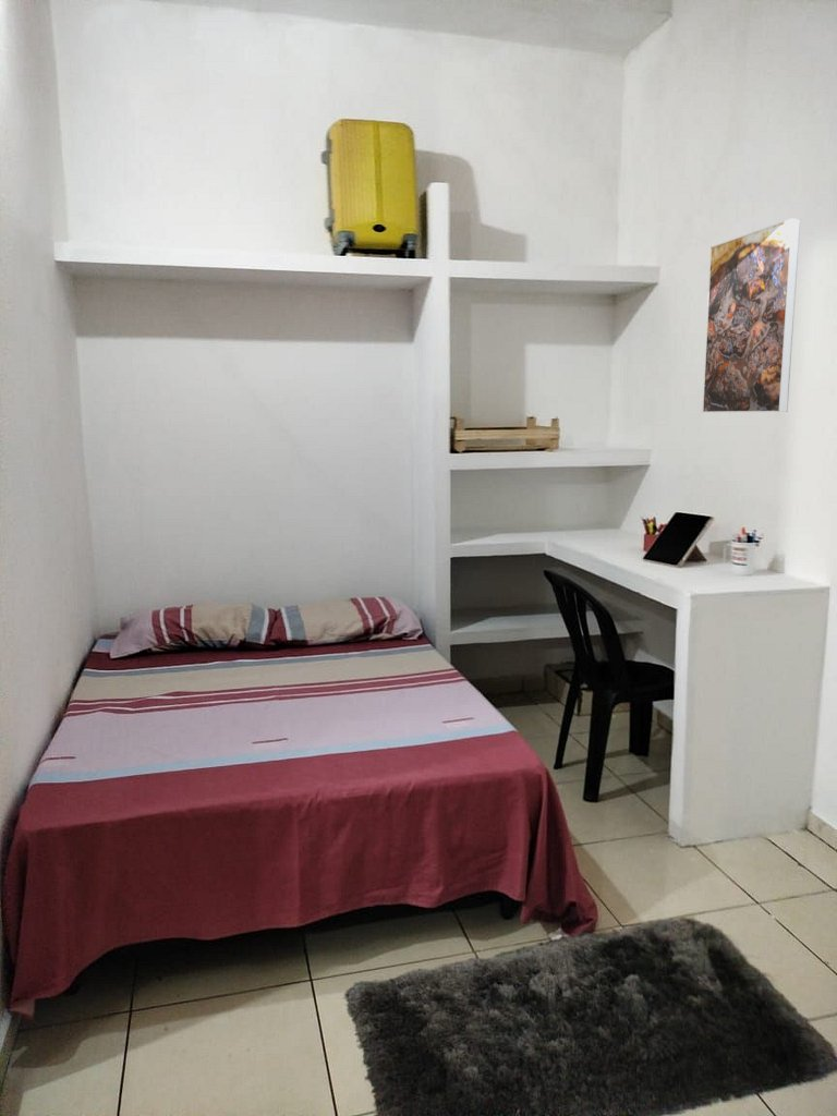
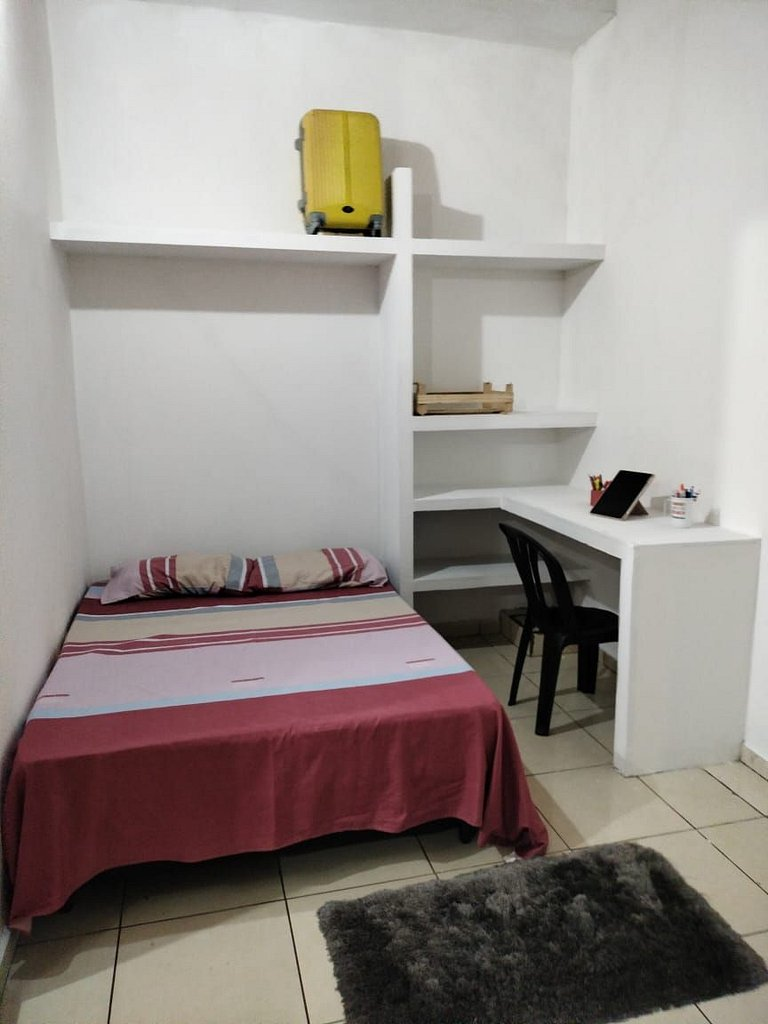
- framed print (747, 324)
